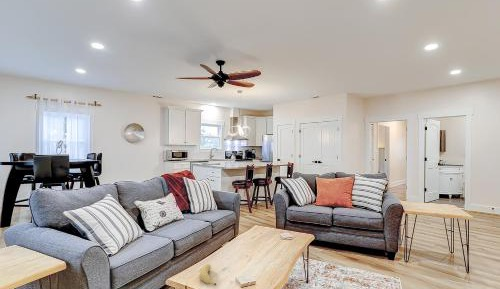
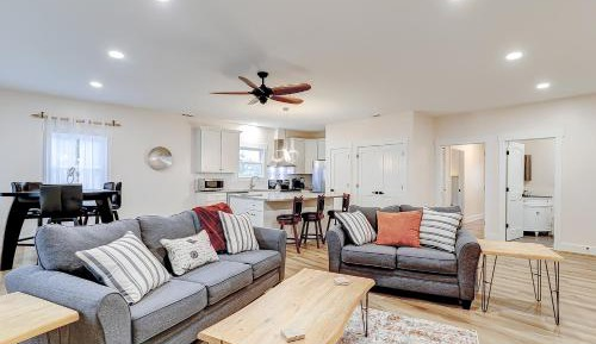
- banana (207, 273)
